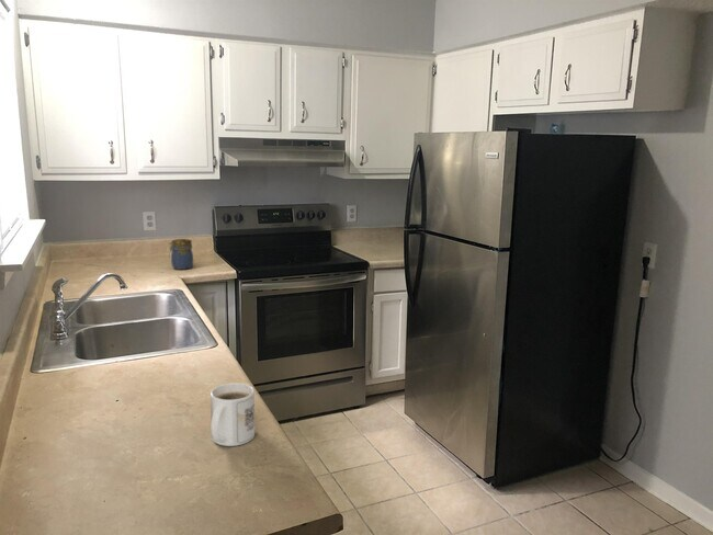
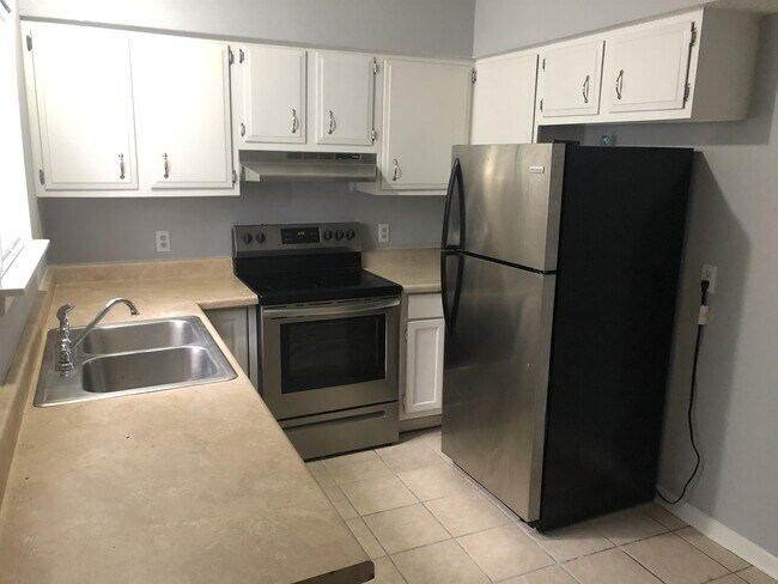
- jar (181, 253)
- mug (229, 414)
